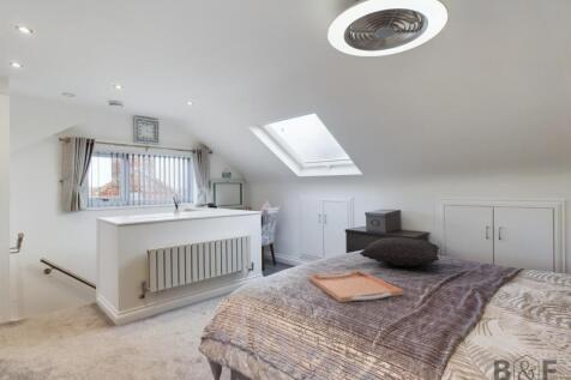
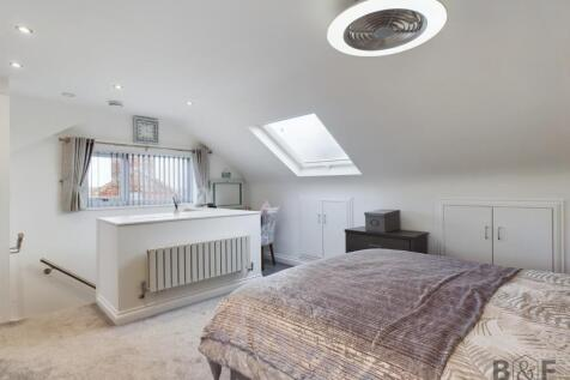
- serving tray (351, 284)
- pillow (401, 251)
